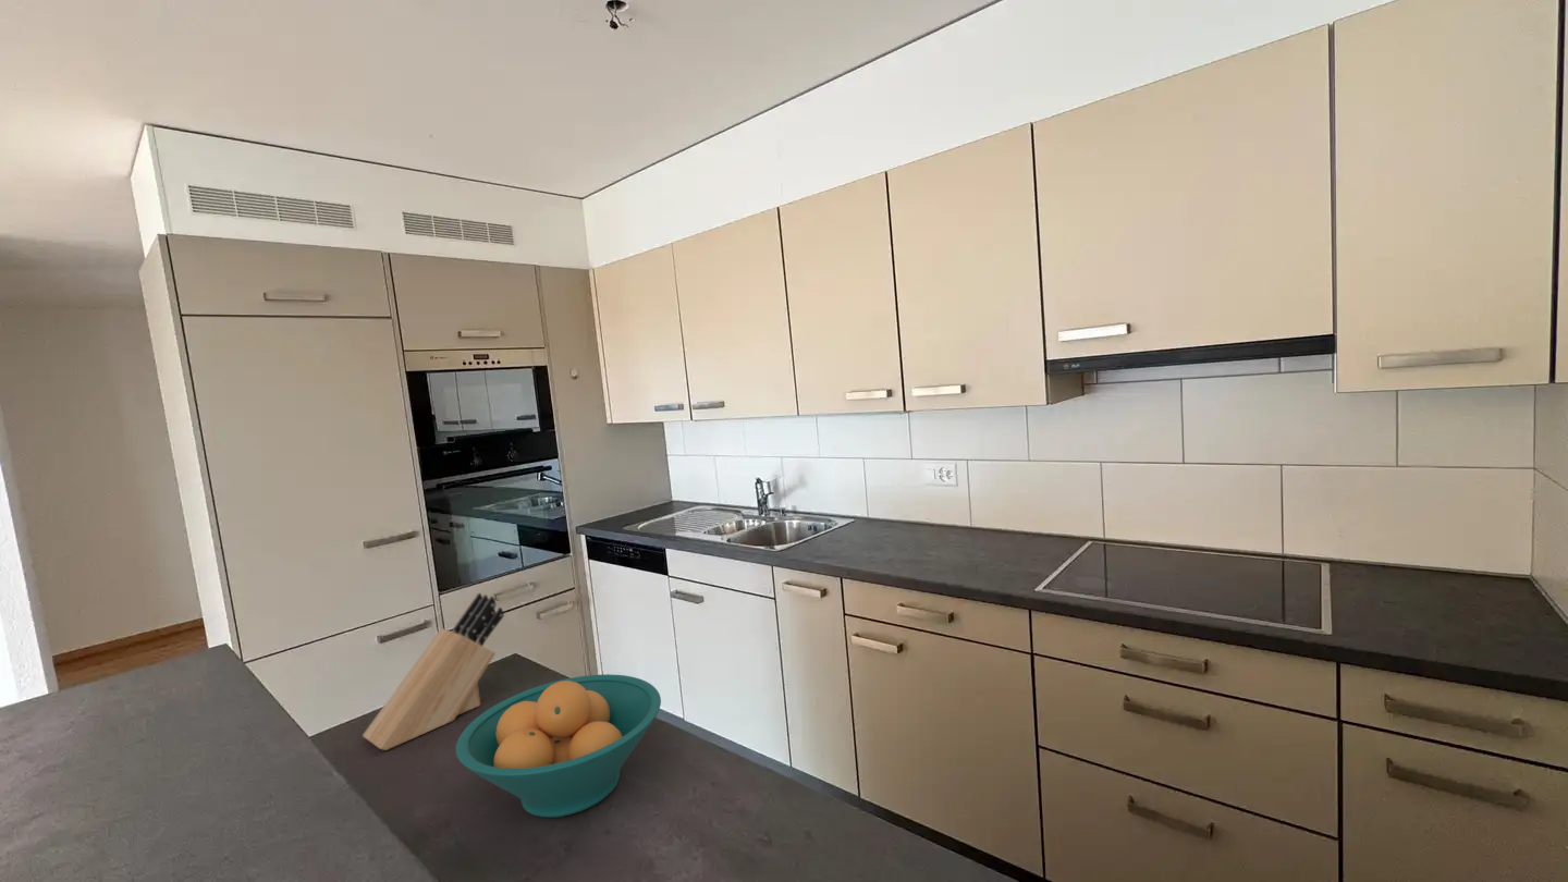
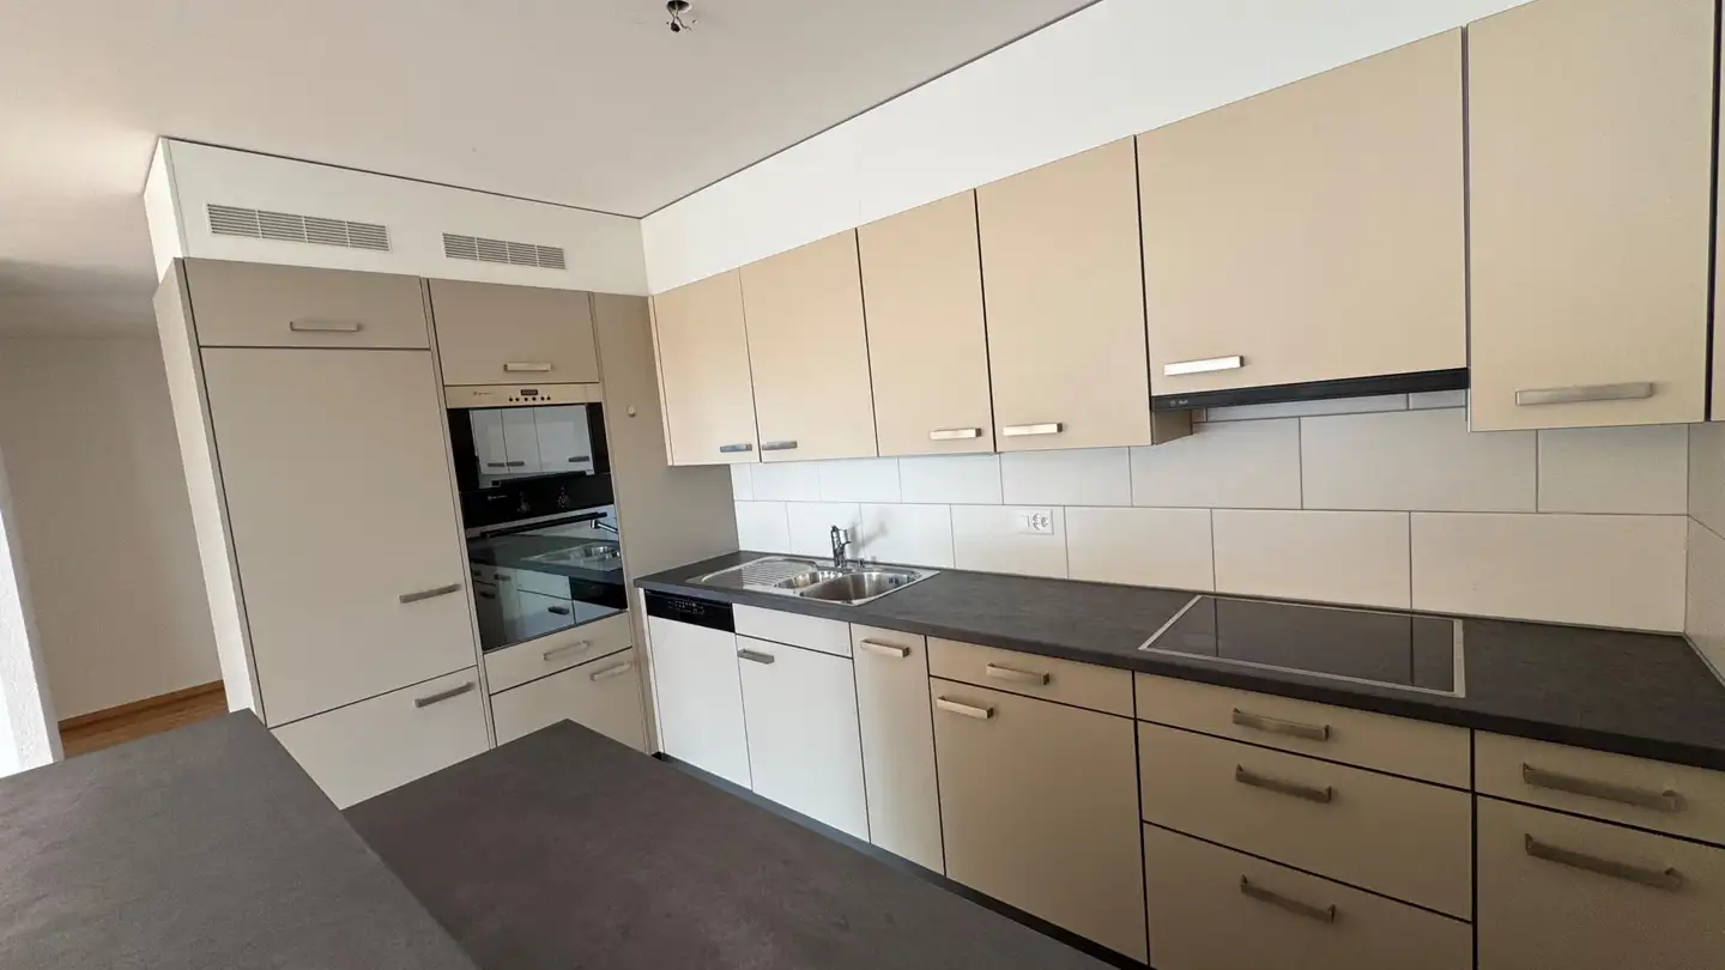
- fruit bowl (565, 736)
- knife block (438, 662)
